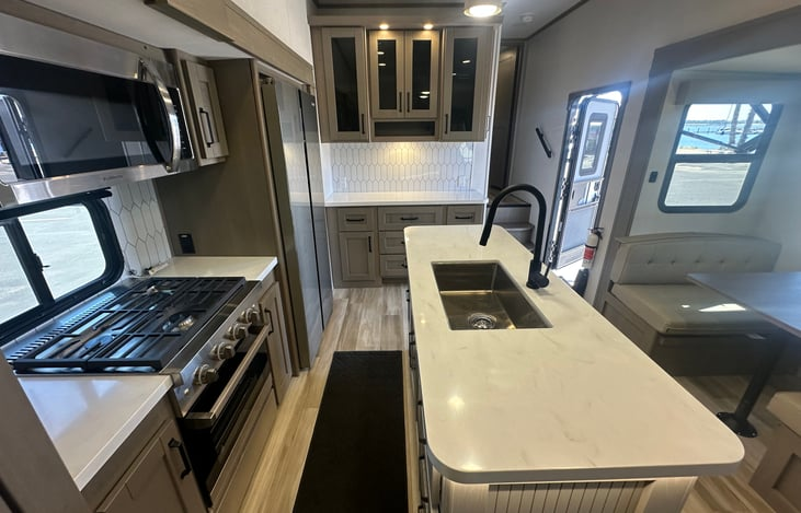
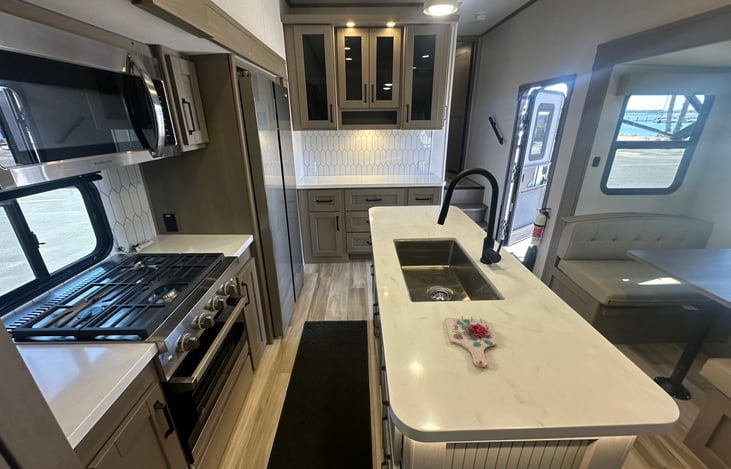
+ cutting board (473, 338)
